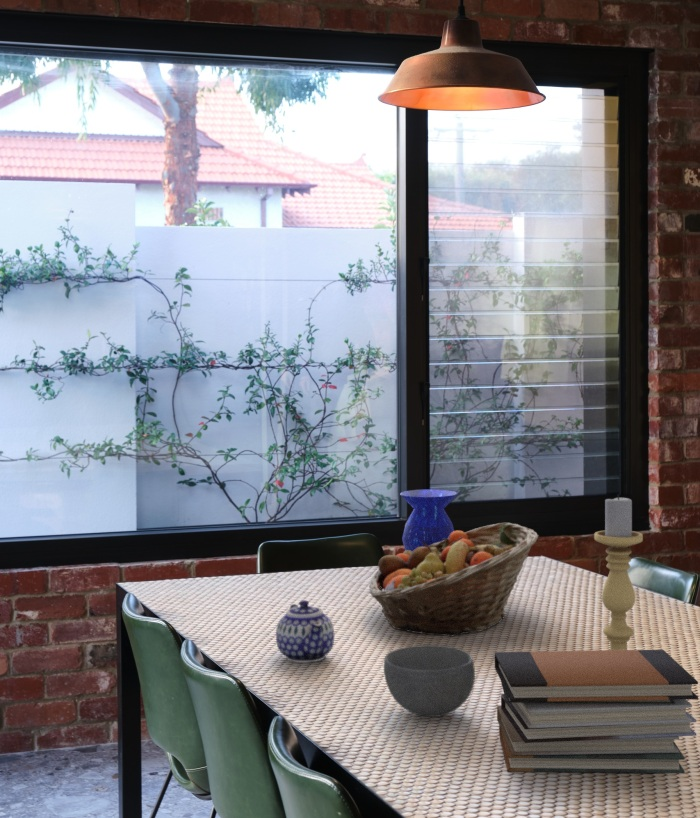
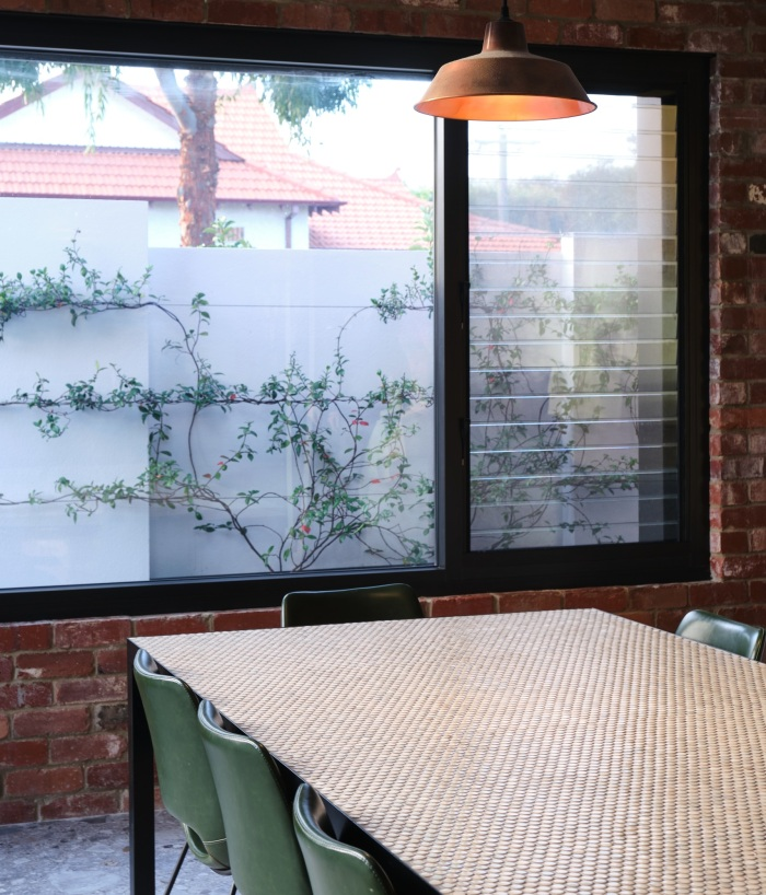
- candle holder (618, 585)
- vase (429, 538)
- bowl (429, 684)
- teapot (305, 629)
- fruit basket (452, 574)
- book stack (591, 709)
